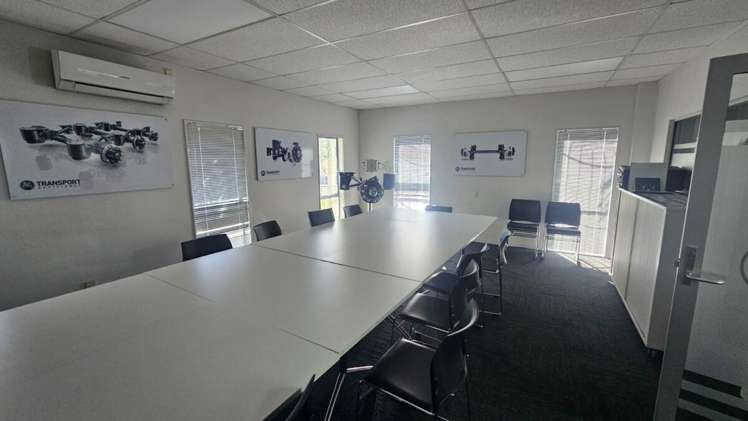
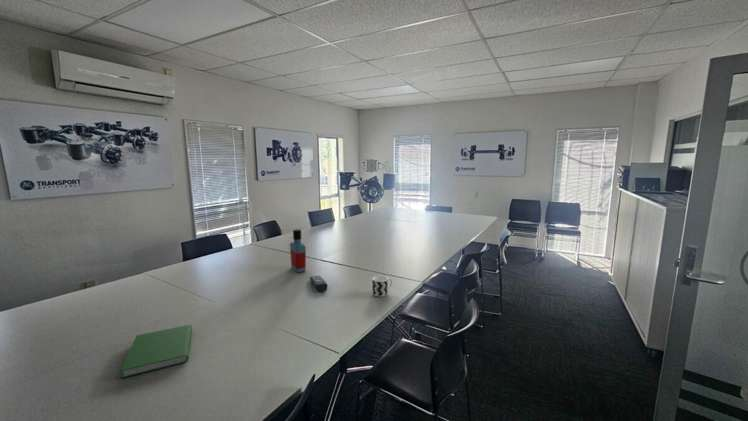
+ remote control (318, 282)
+ cup (382, 285)
+ hardcover book (161, 347)
+ bottle (297, 249)
